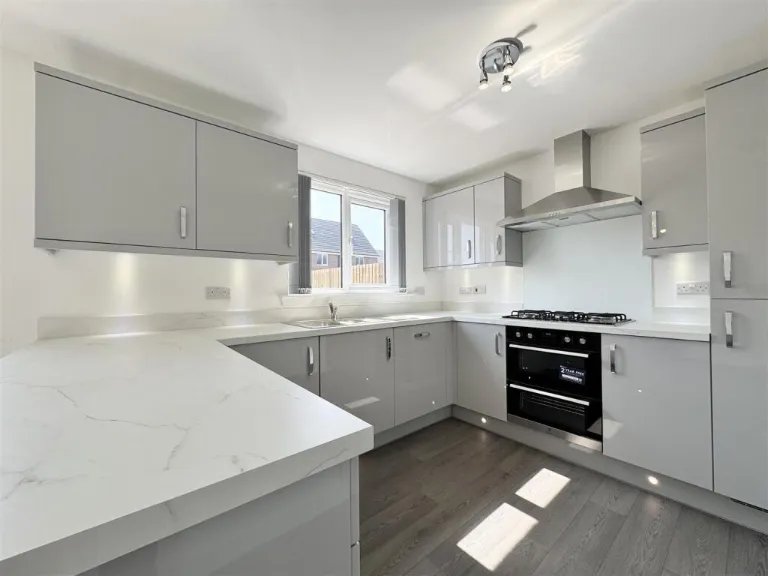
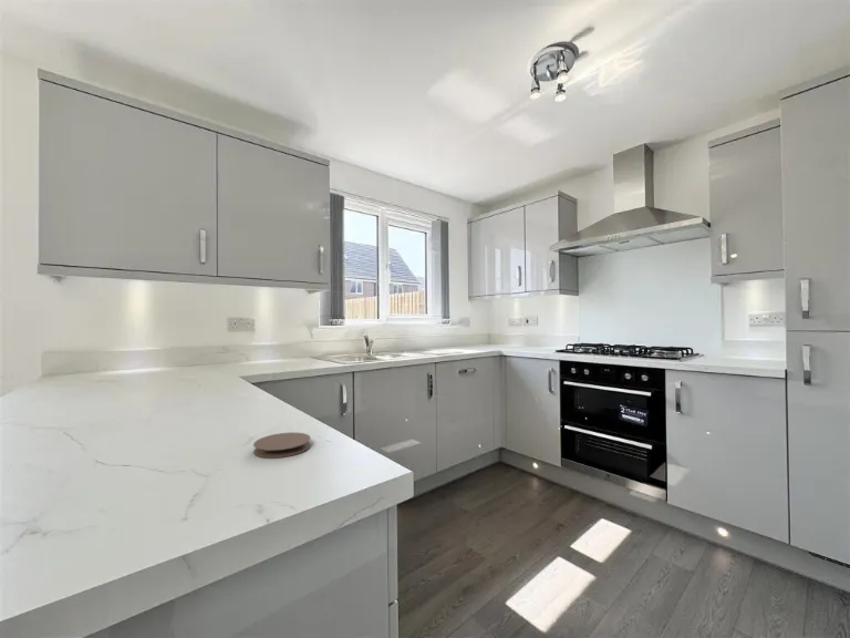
+ coaster (282, 444)
